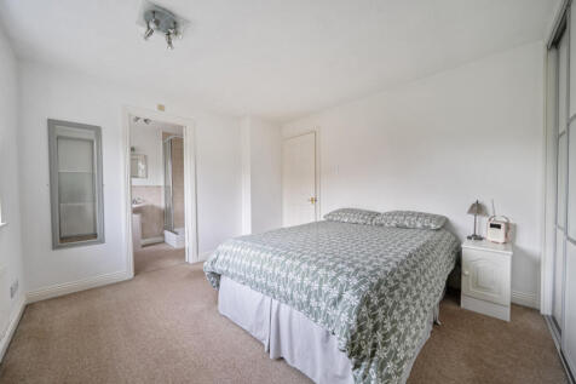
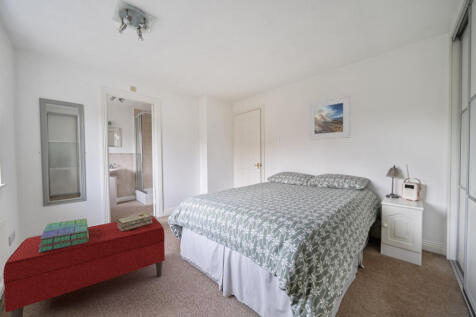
+ bench (99, 258)
+ stack of books (66, 233)
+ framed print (328, 119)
+ decorative box (135, 221)
